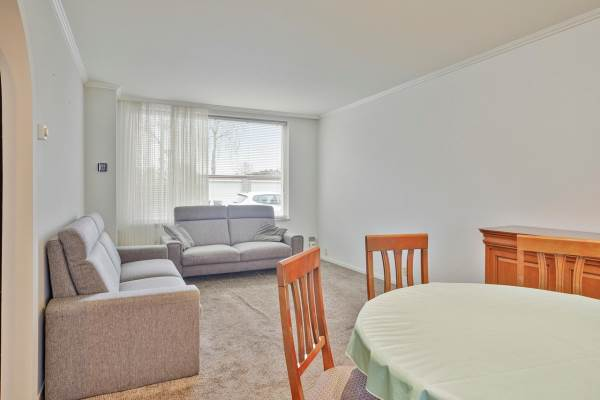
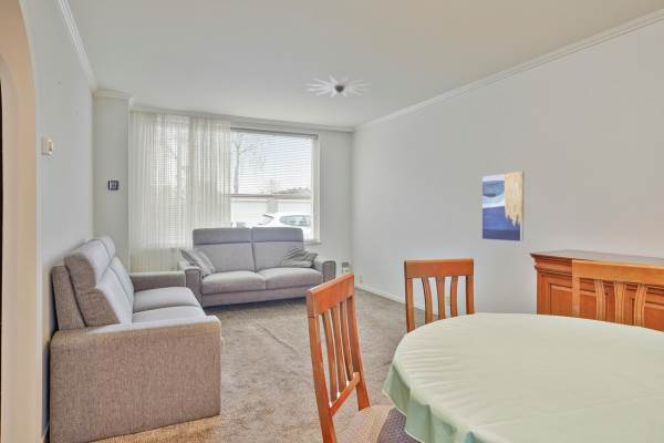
+ wall art (501, 207)
+ ceiling light (339, 86)
